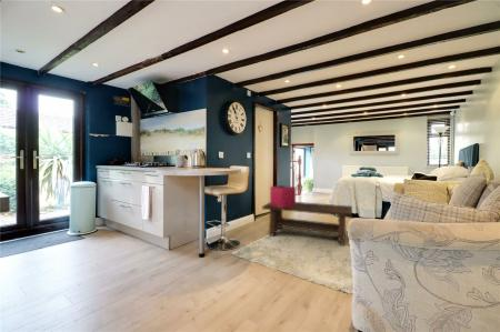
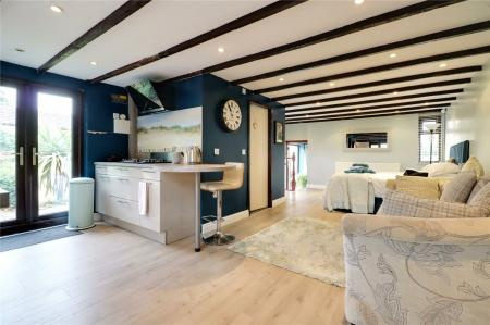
- storage bin (282, 195)
- coffee table (307, 221)
